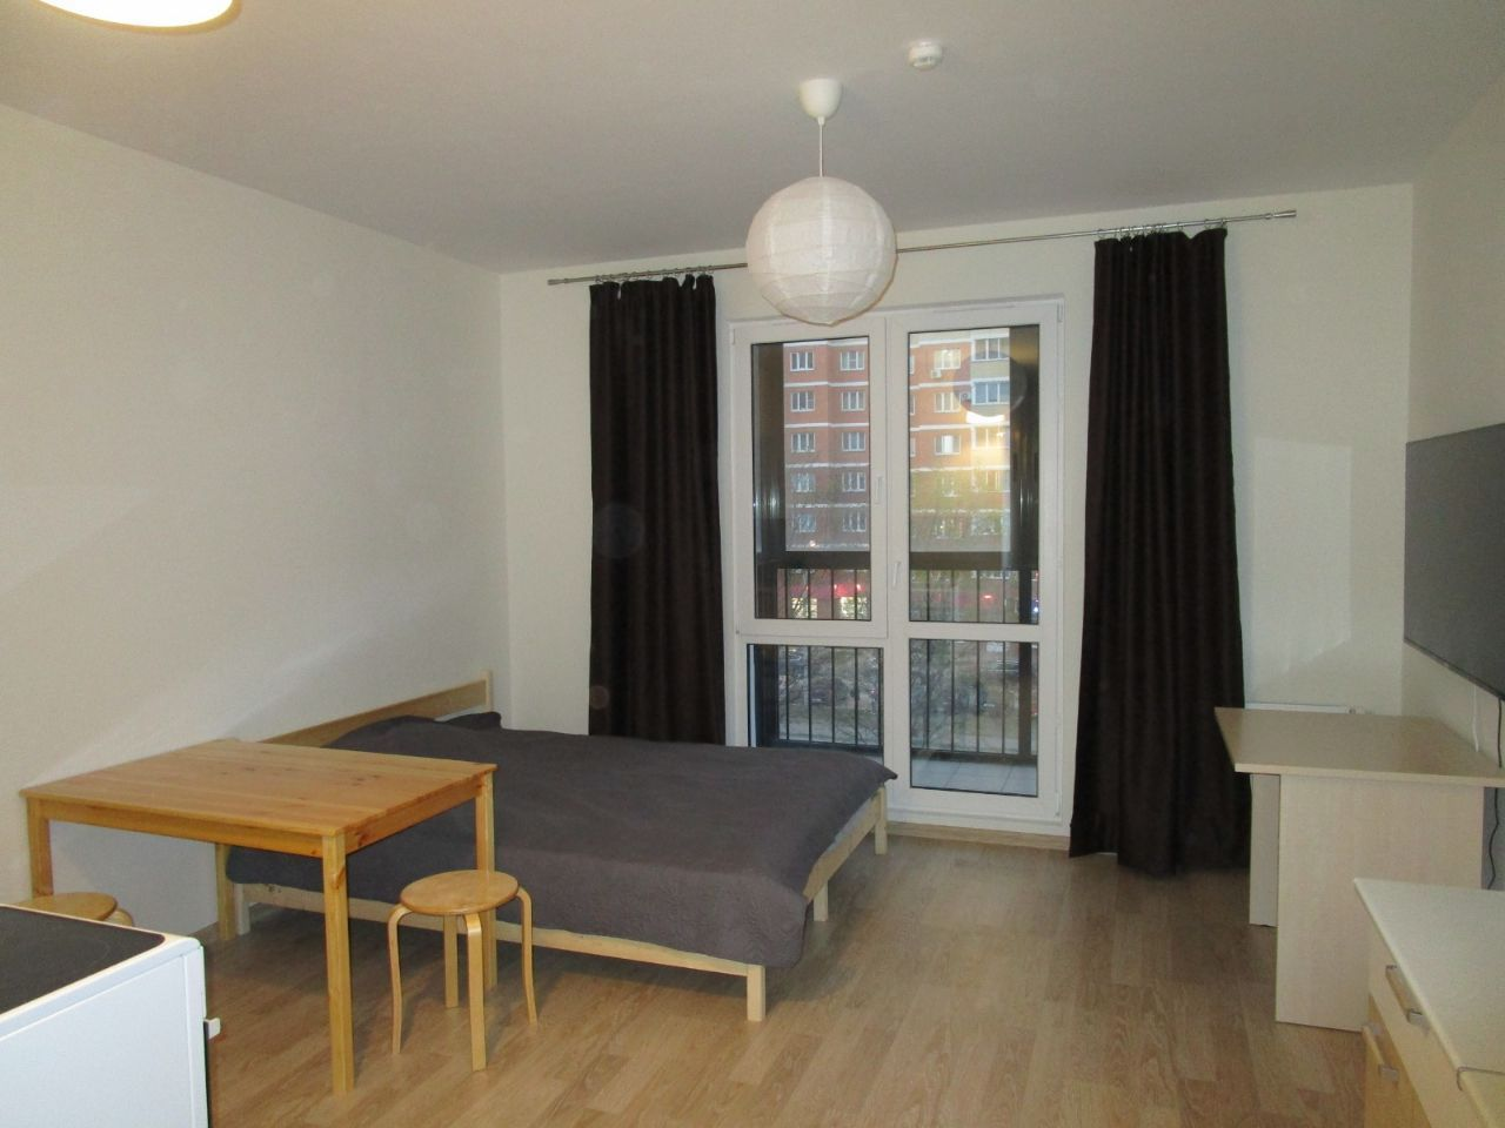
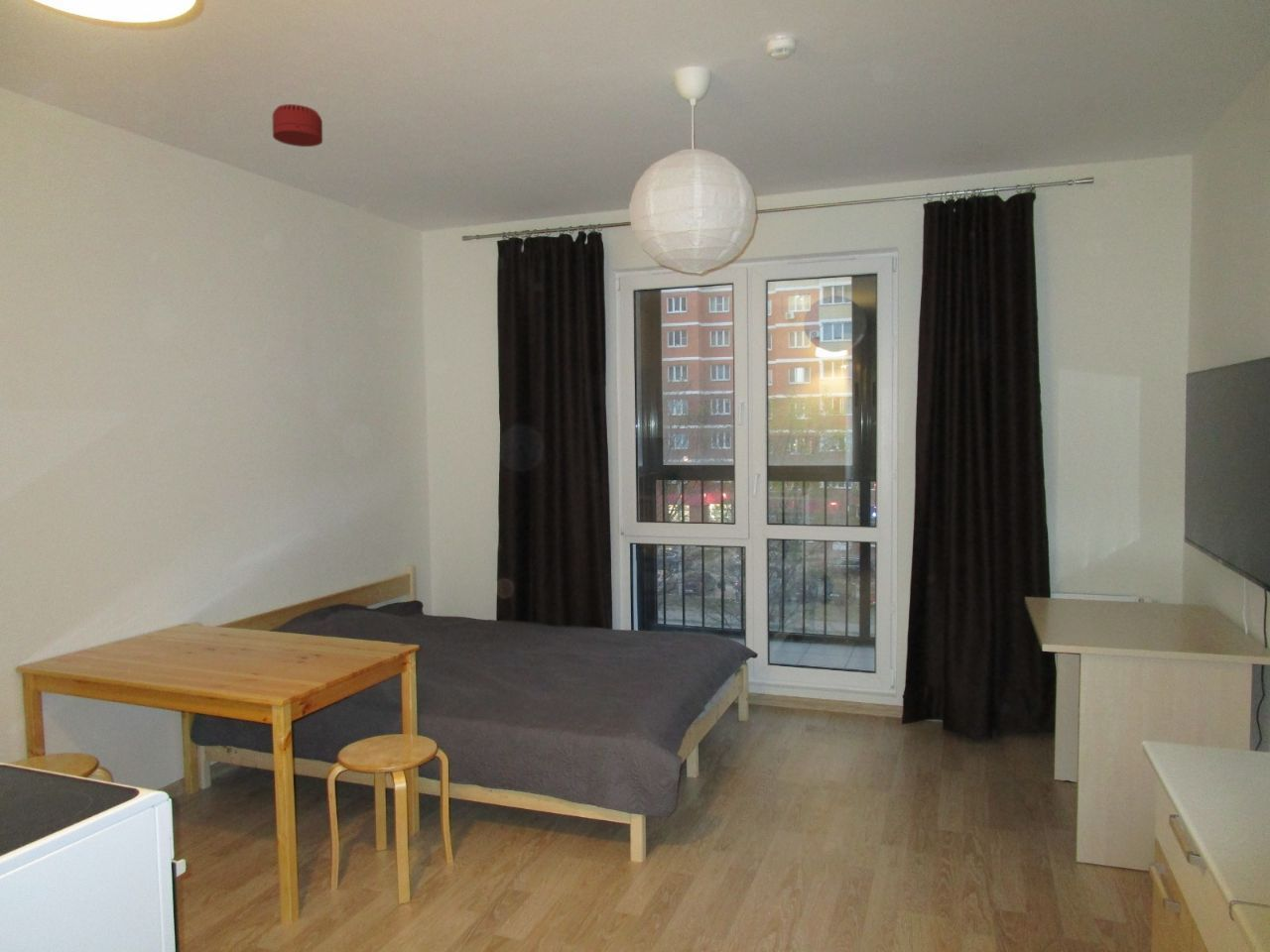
+ smoke detector (297, 124)
